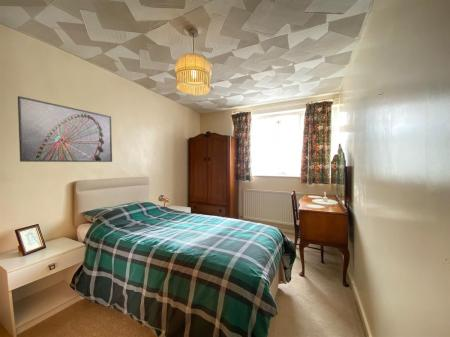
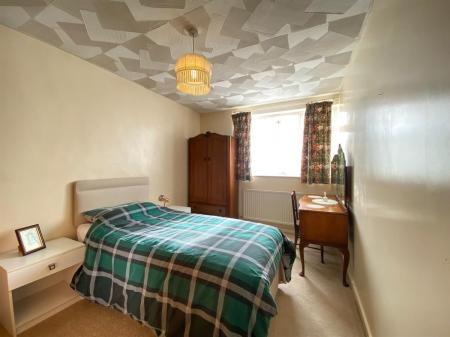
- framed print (73, 135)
